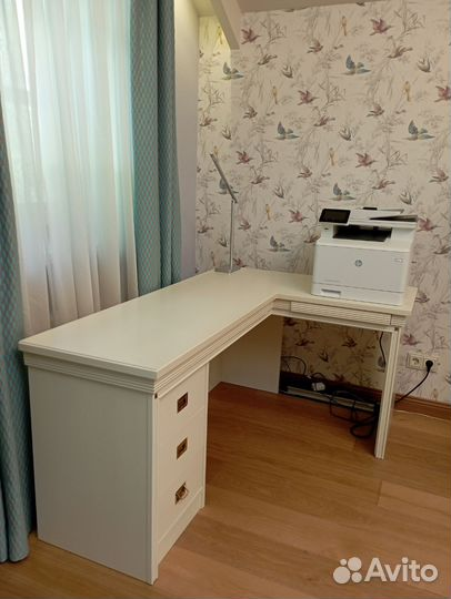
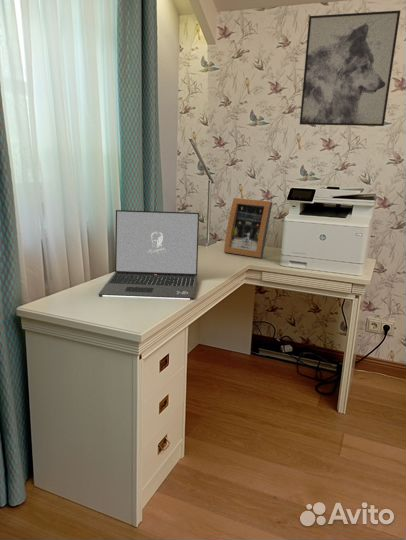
+ wall art (346, 71)
+ laptop (152, 252)
+ picture frame (251, 226)
